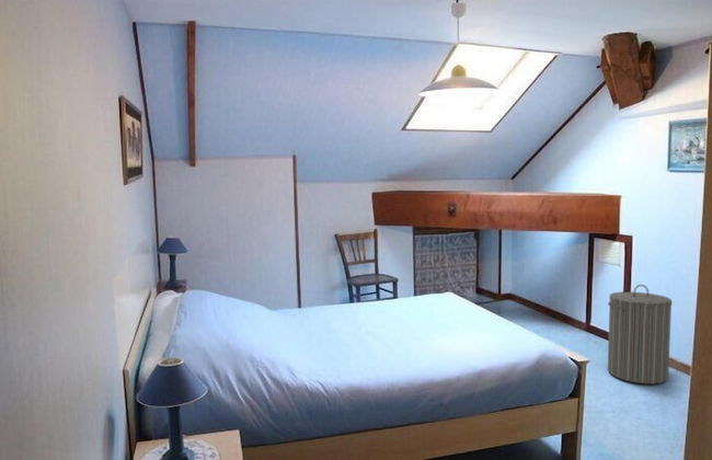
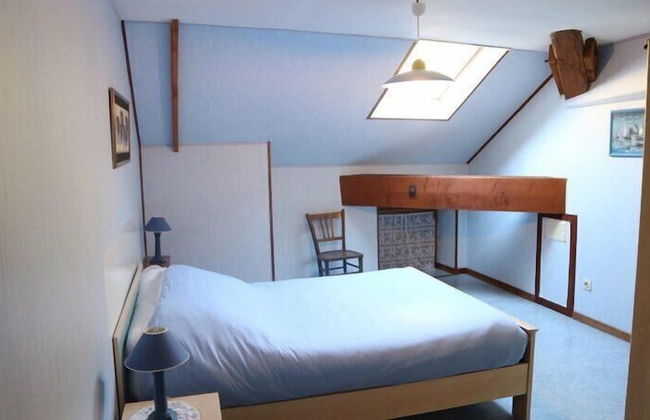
- laundry hamper (638, 330)
